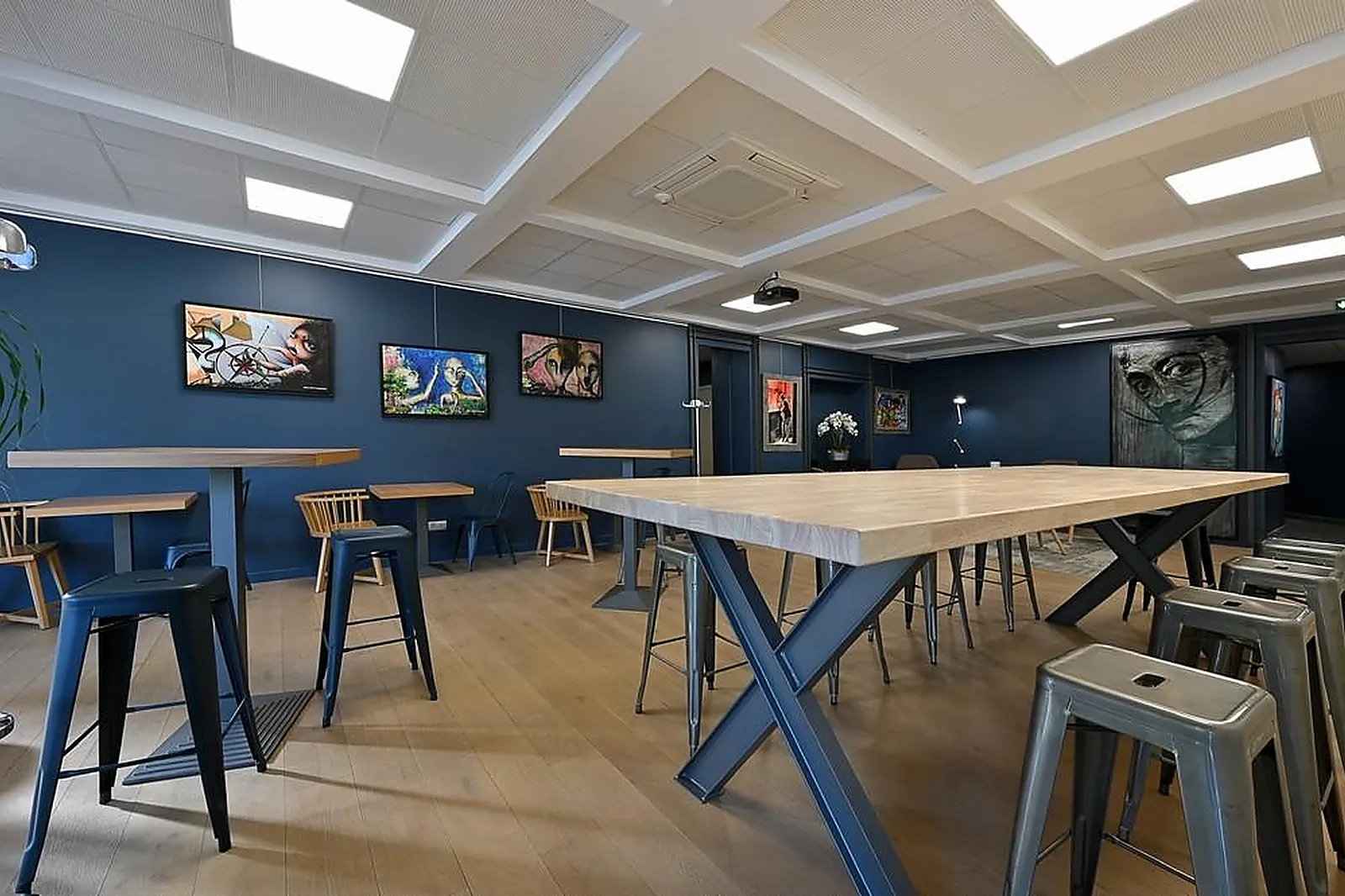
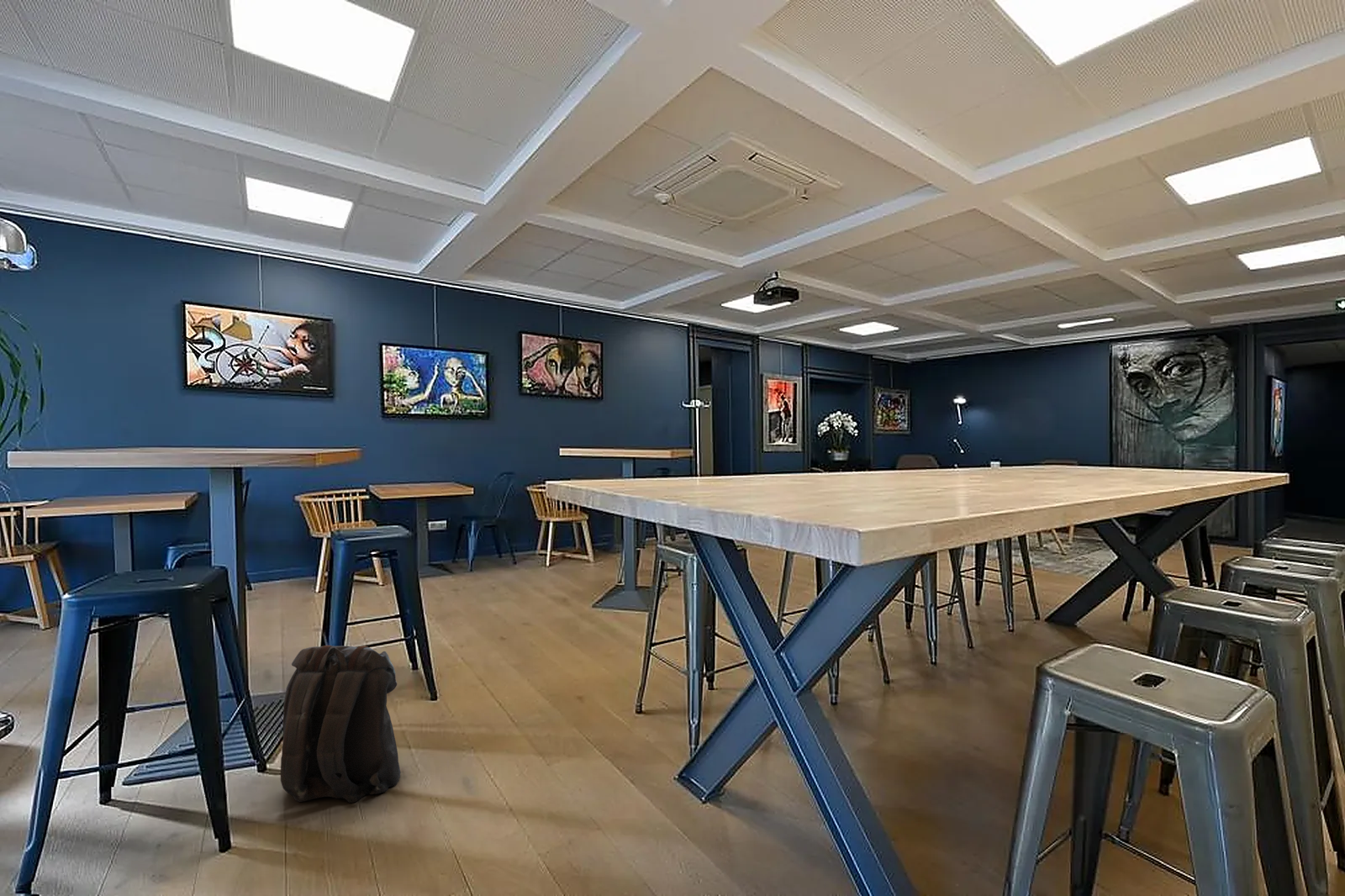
+ backpack (342, 714)
